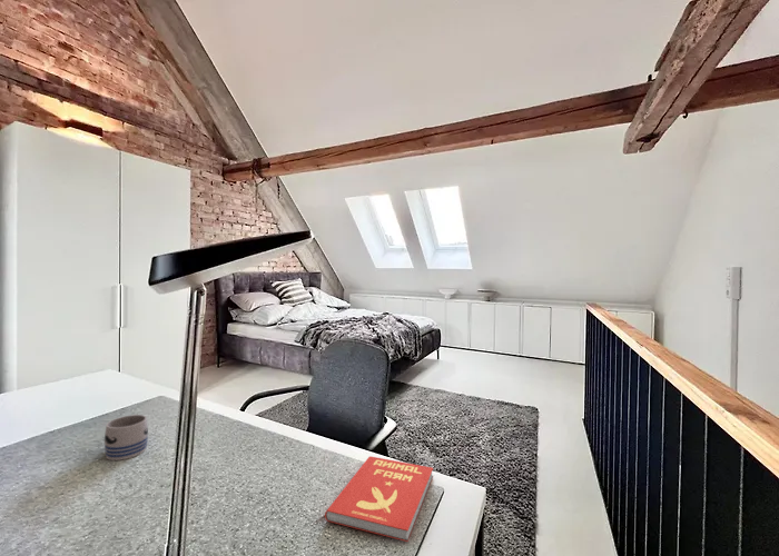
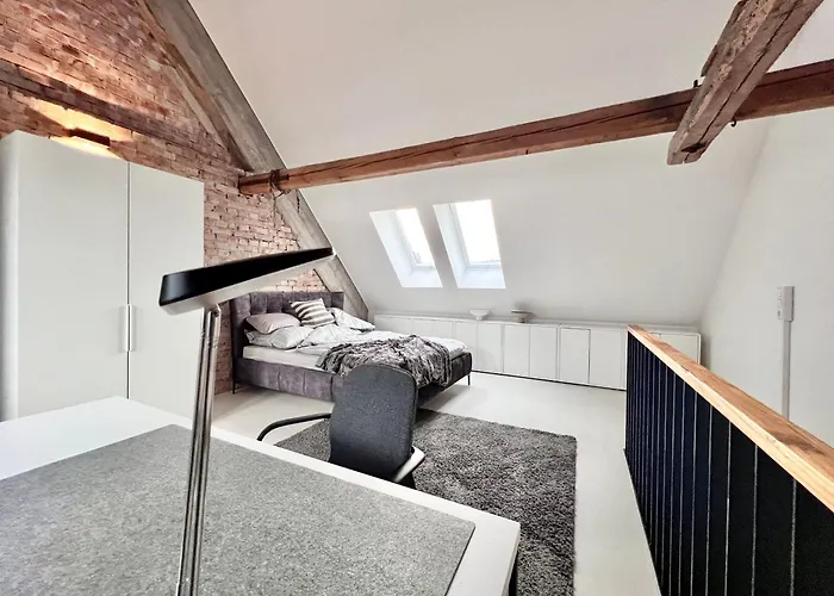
- book (384, 492)
- mug (125, 434)
